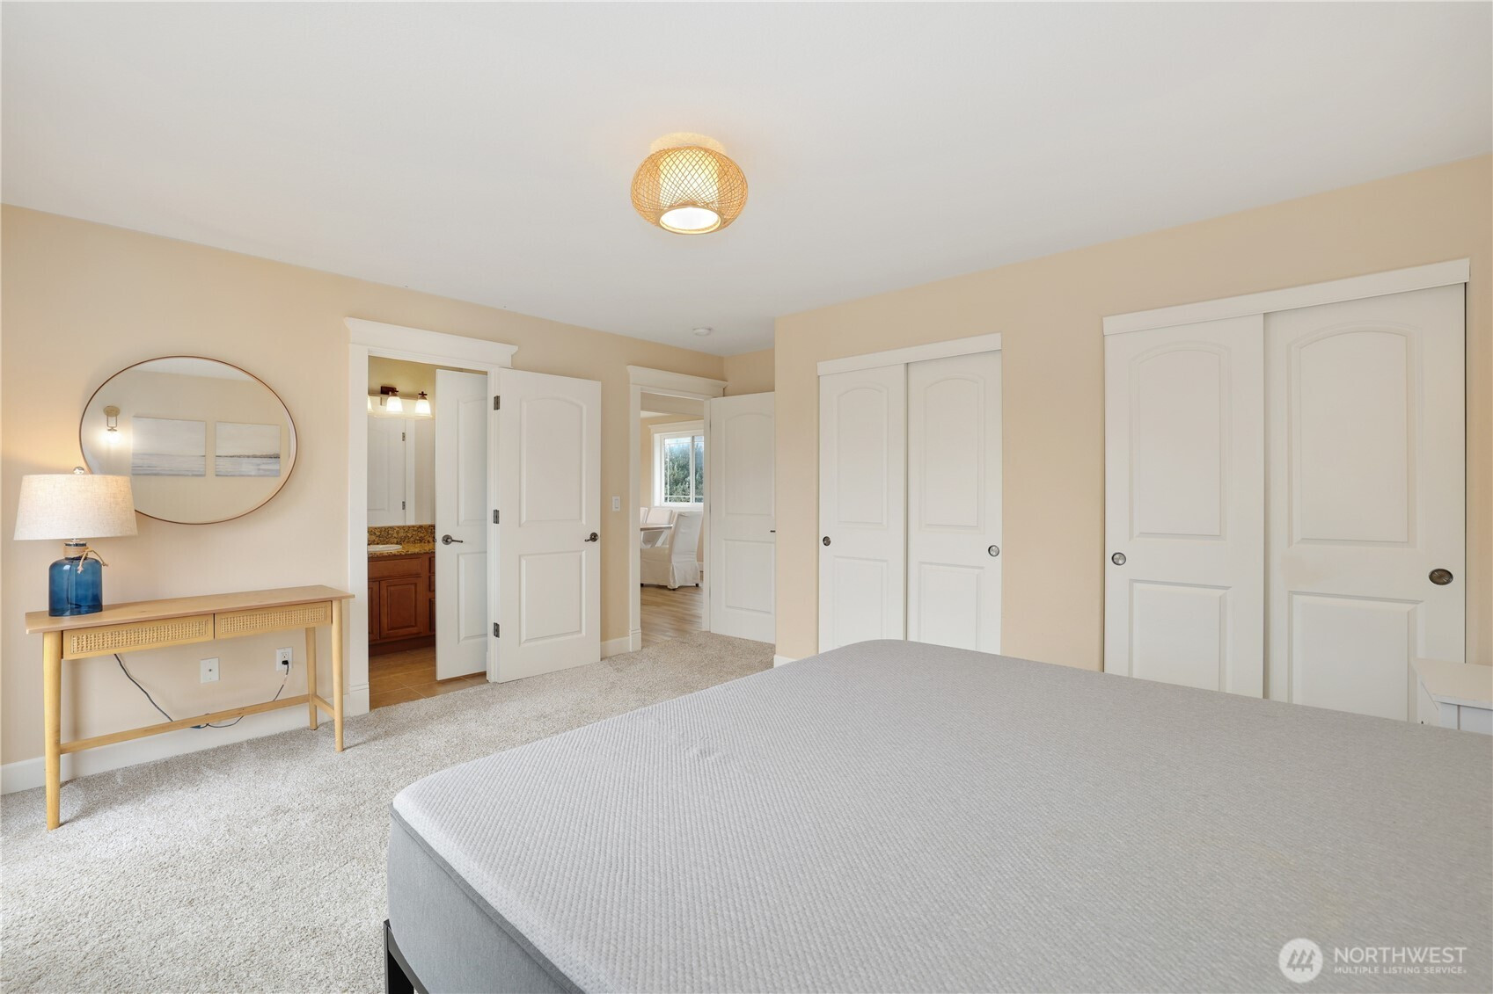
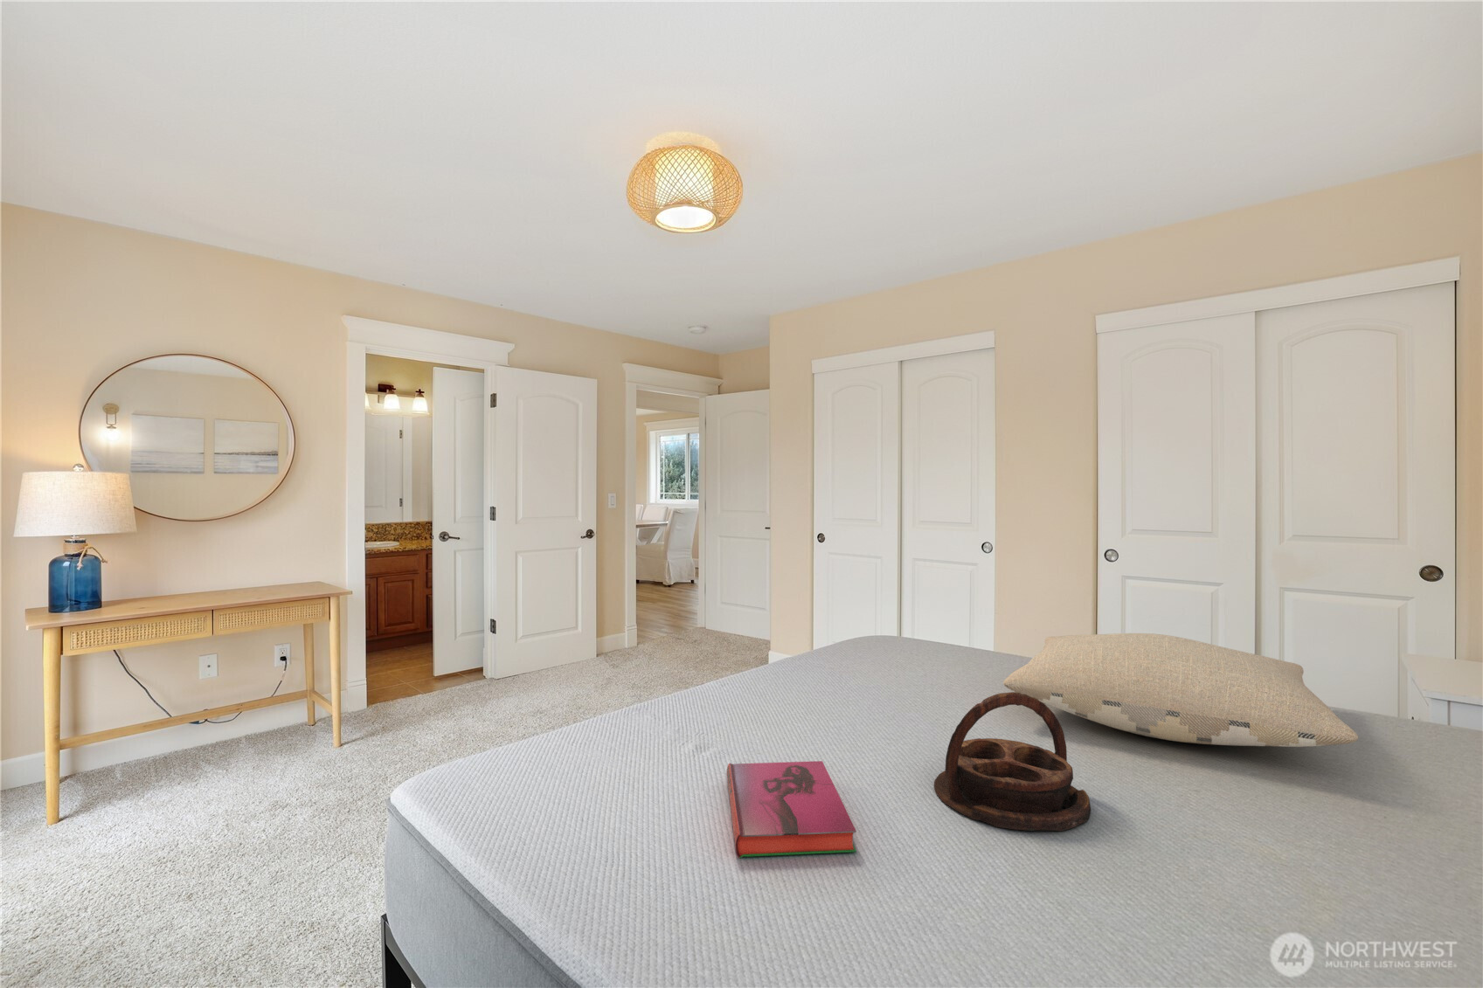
+ serving tray (1009, 744)
+ hardback book (784, 803)
+ pillow (1161, 675)
